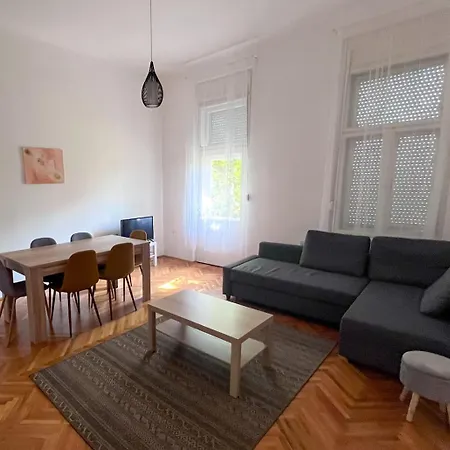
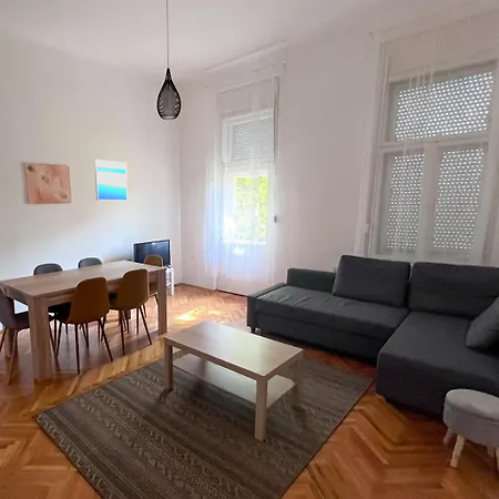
+ wall art (111, 181)
